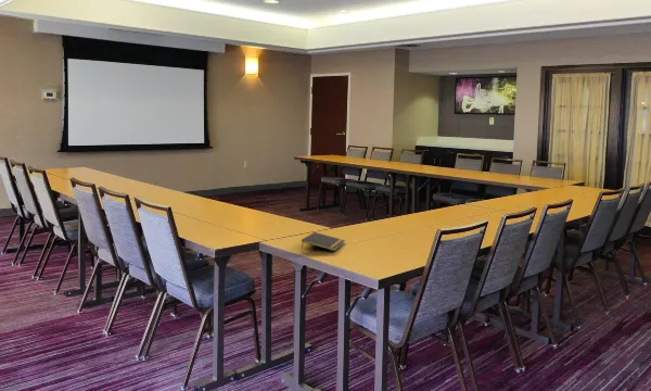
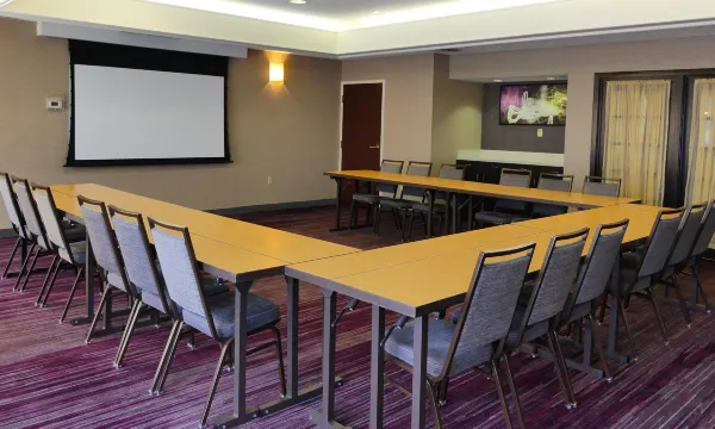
- notepad (323, 240)
